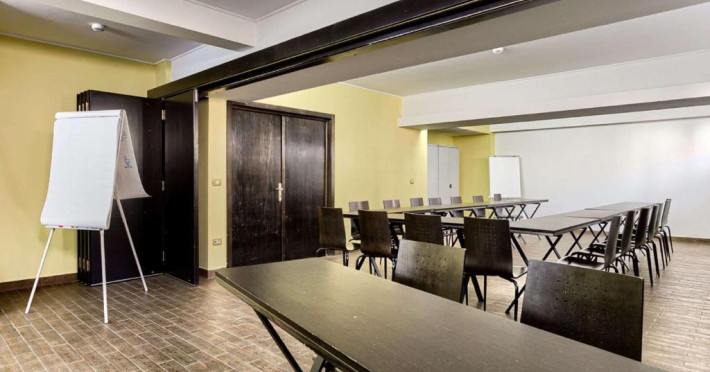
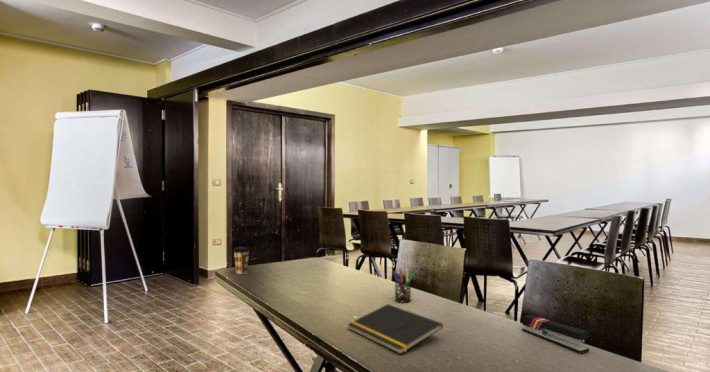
+ stapler (553, 330)
+ notepad (393, 326)
+ pen holder (404, 283)
+ coffee cup (241, 260)
